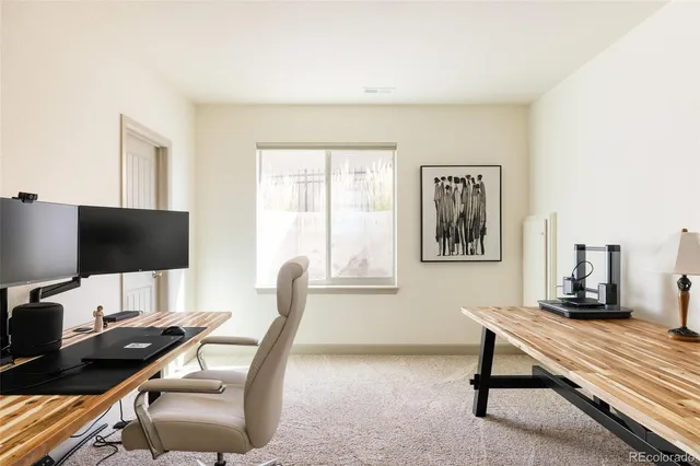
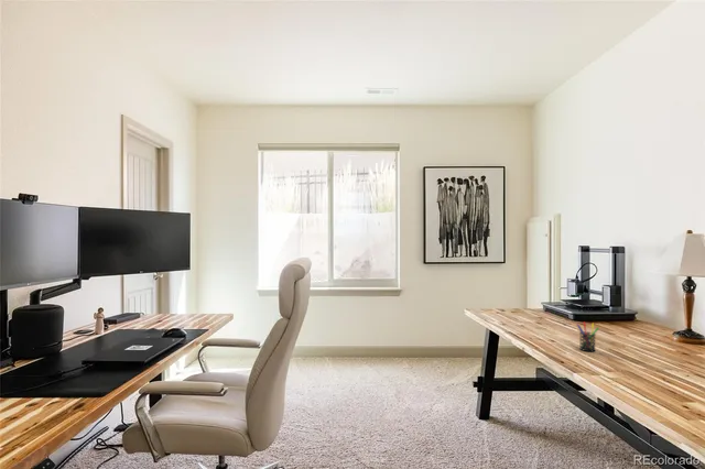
+ pen holder (588, 336)
